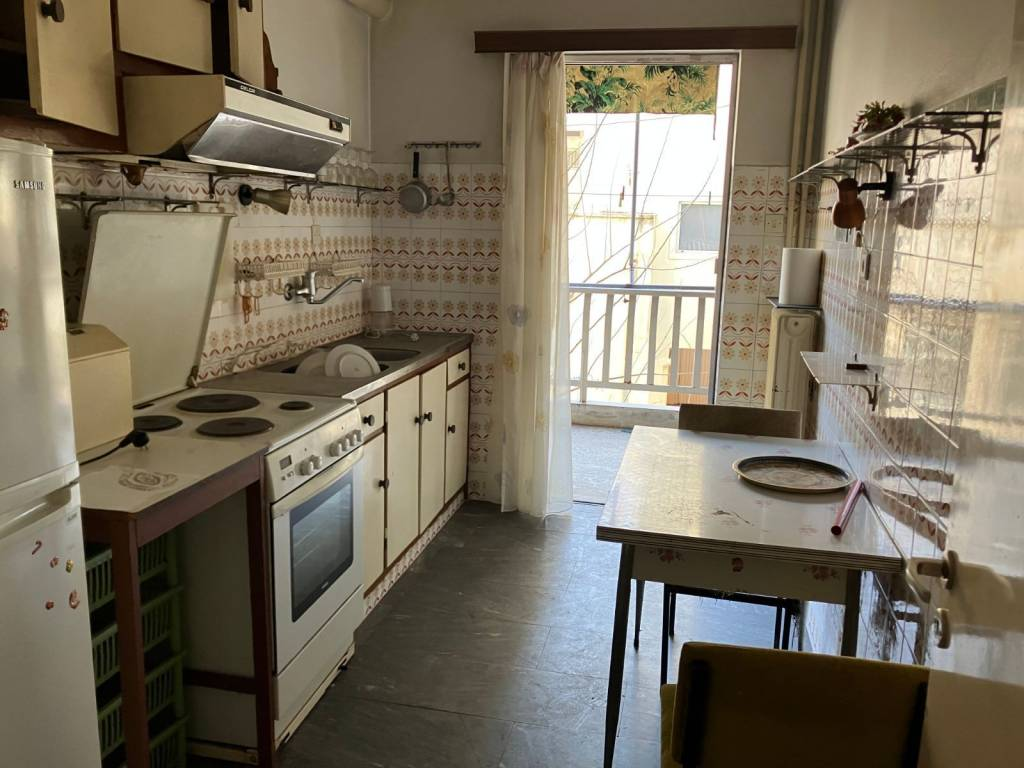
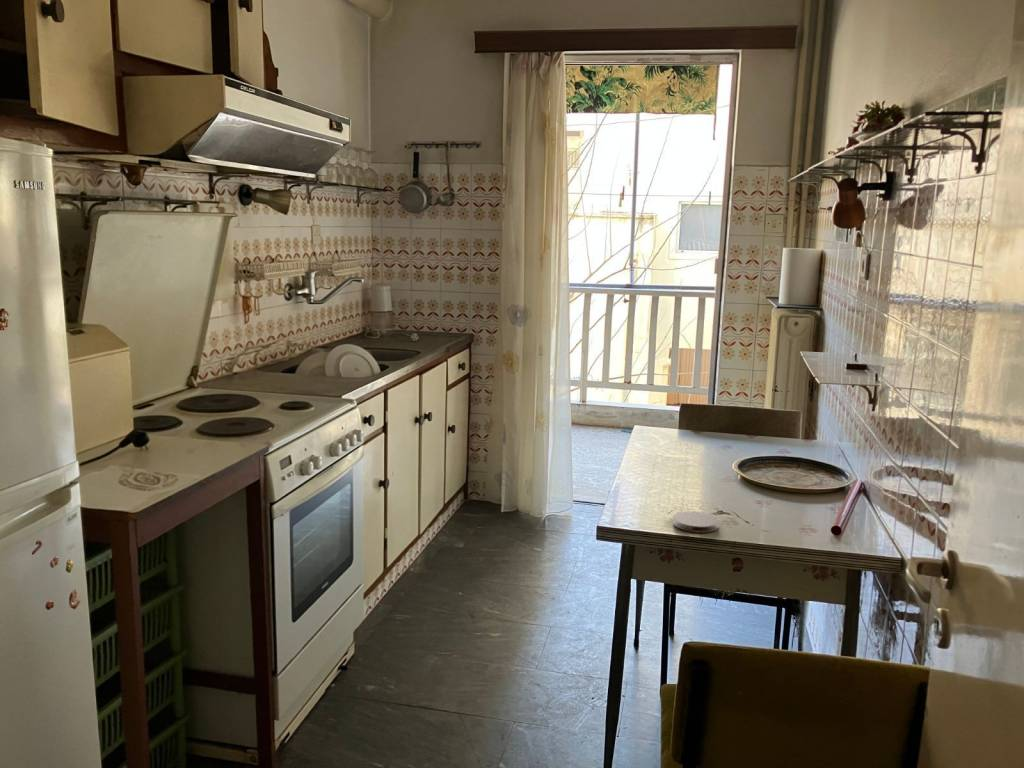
+ coaster (695, 521)
